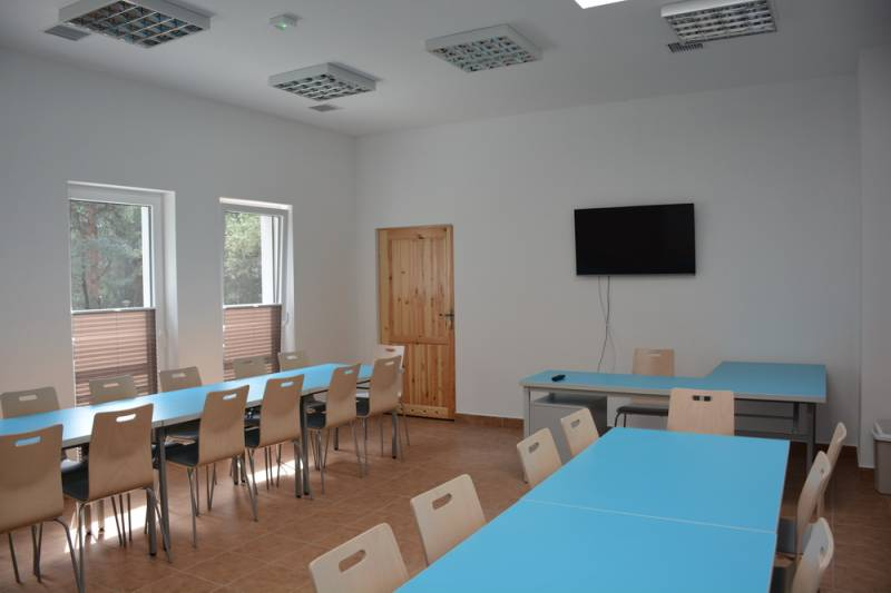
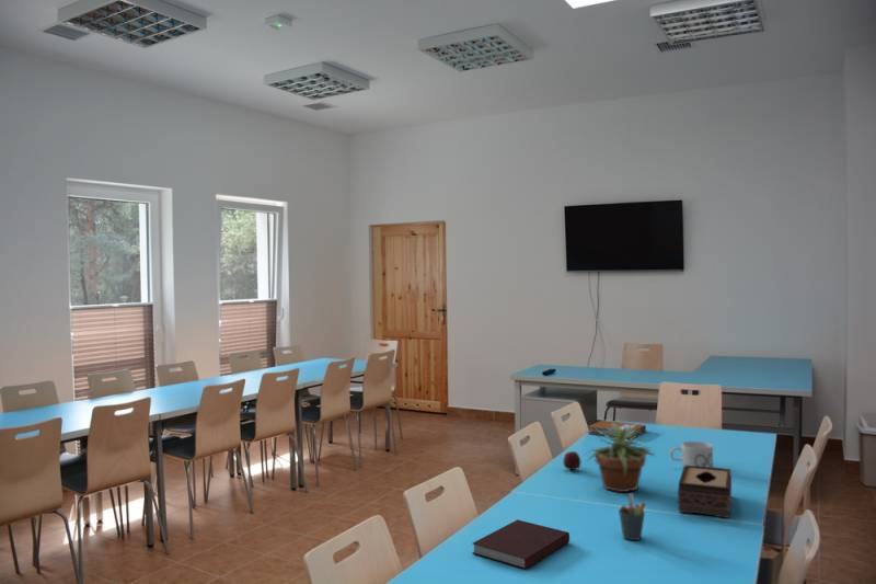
+ notebook (521, 542)
+ pen holder (632, 517)
+ potted plant (618, 455)
+ apple (572, 460)
+ tissue box (705, 490)
+ notebook (618, 428)
+ mug (691, 456)
